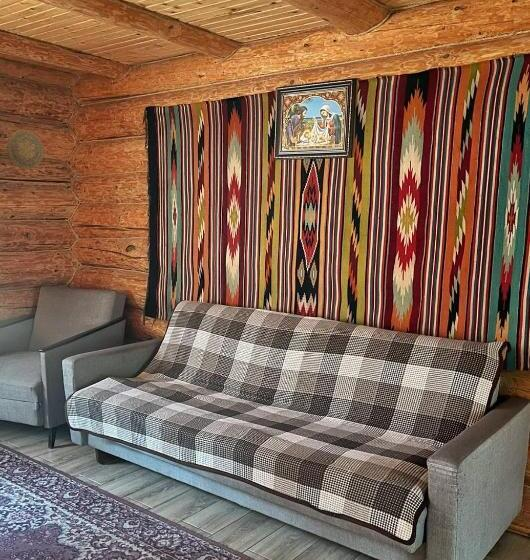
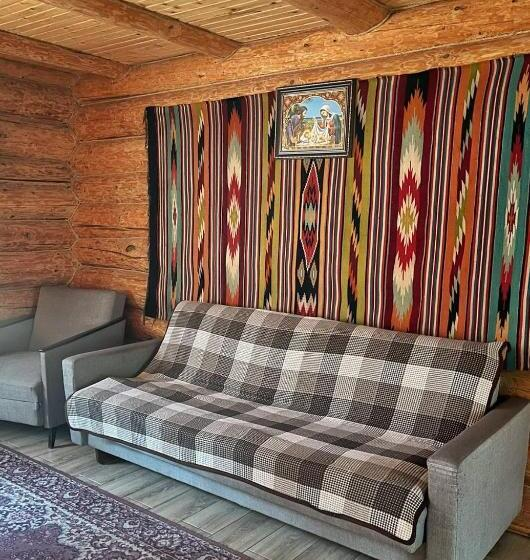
- decorative plate (26, 149)
